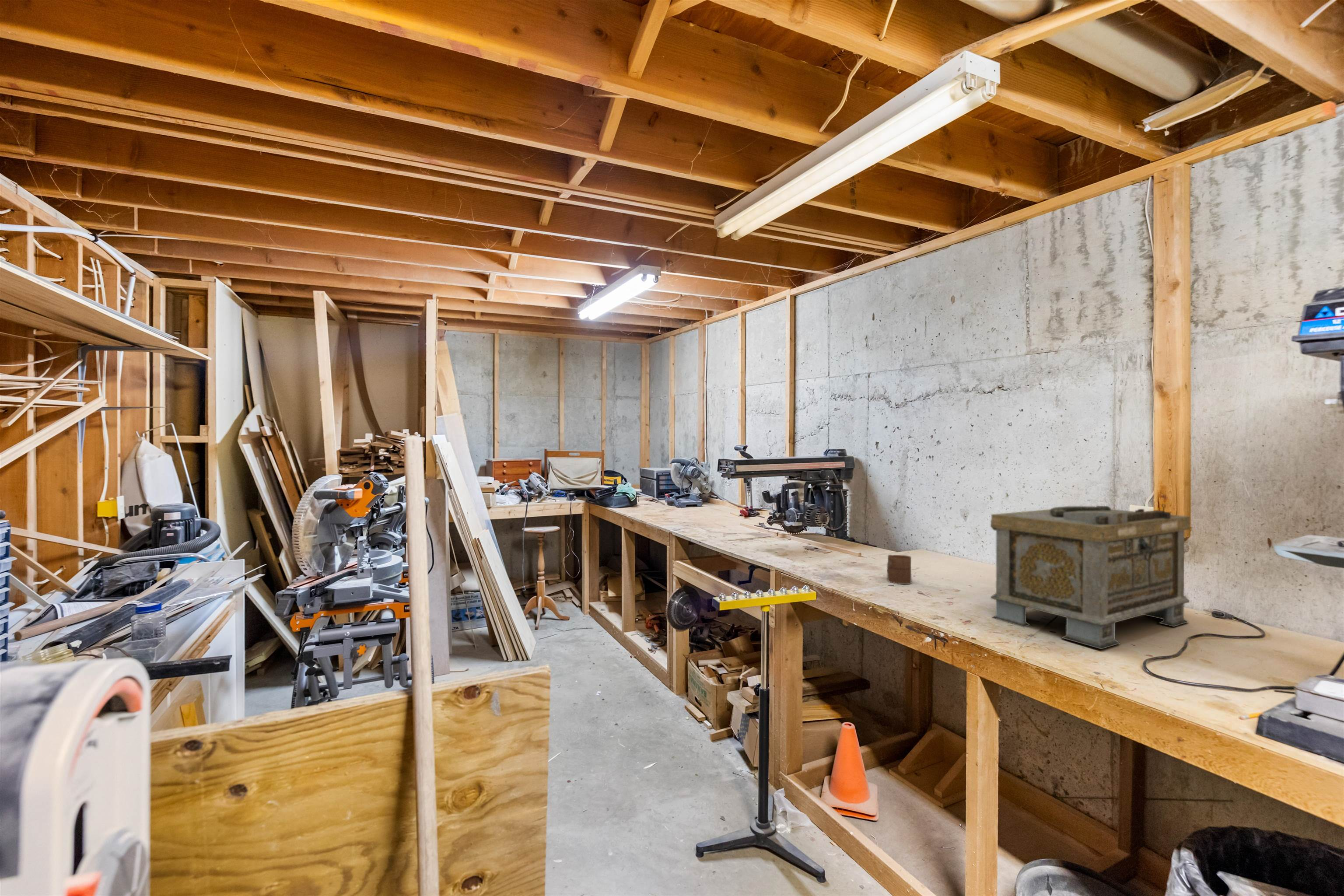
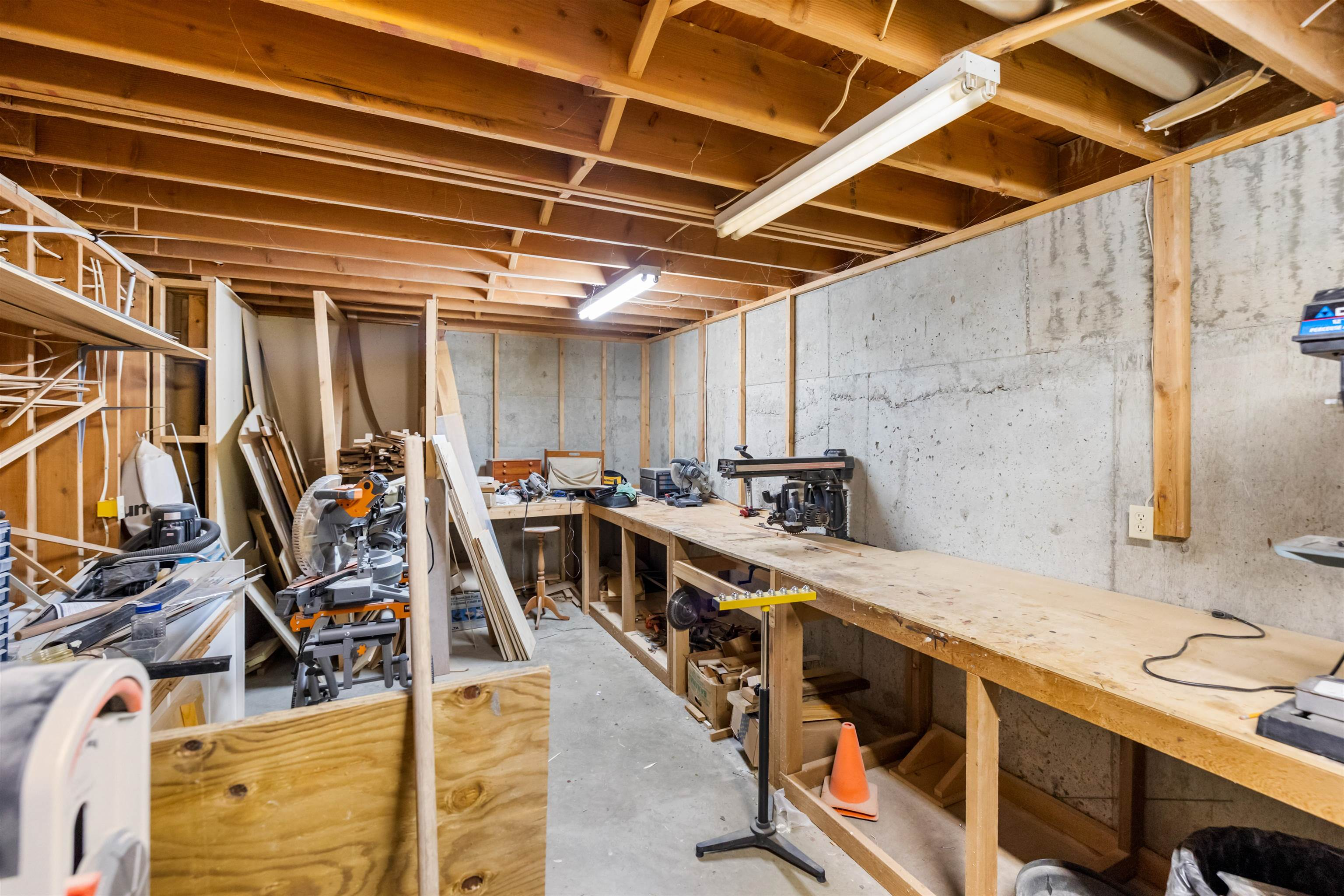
- treasure chest (1089, 561)
- cup (899, 569)
